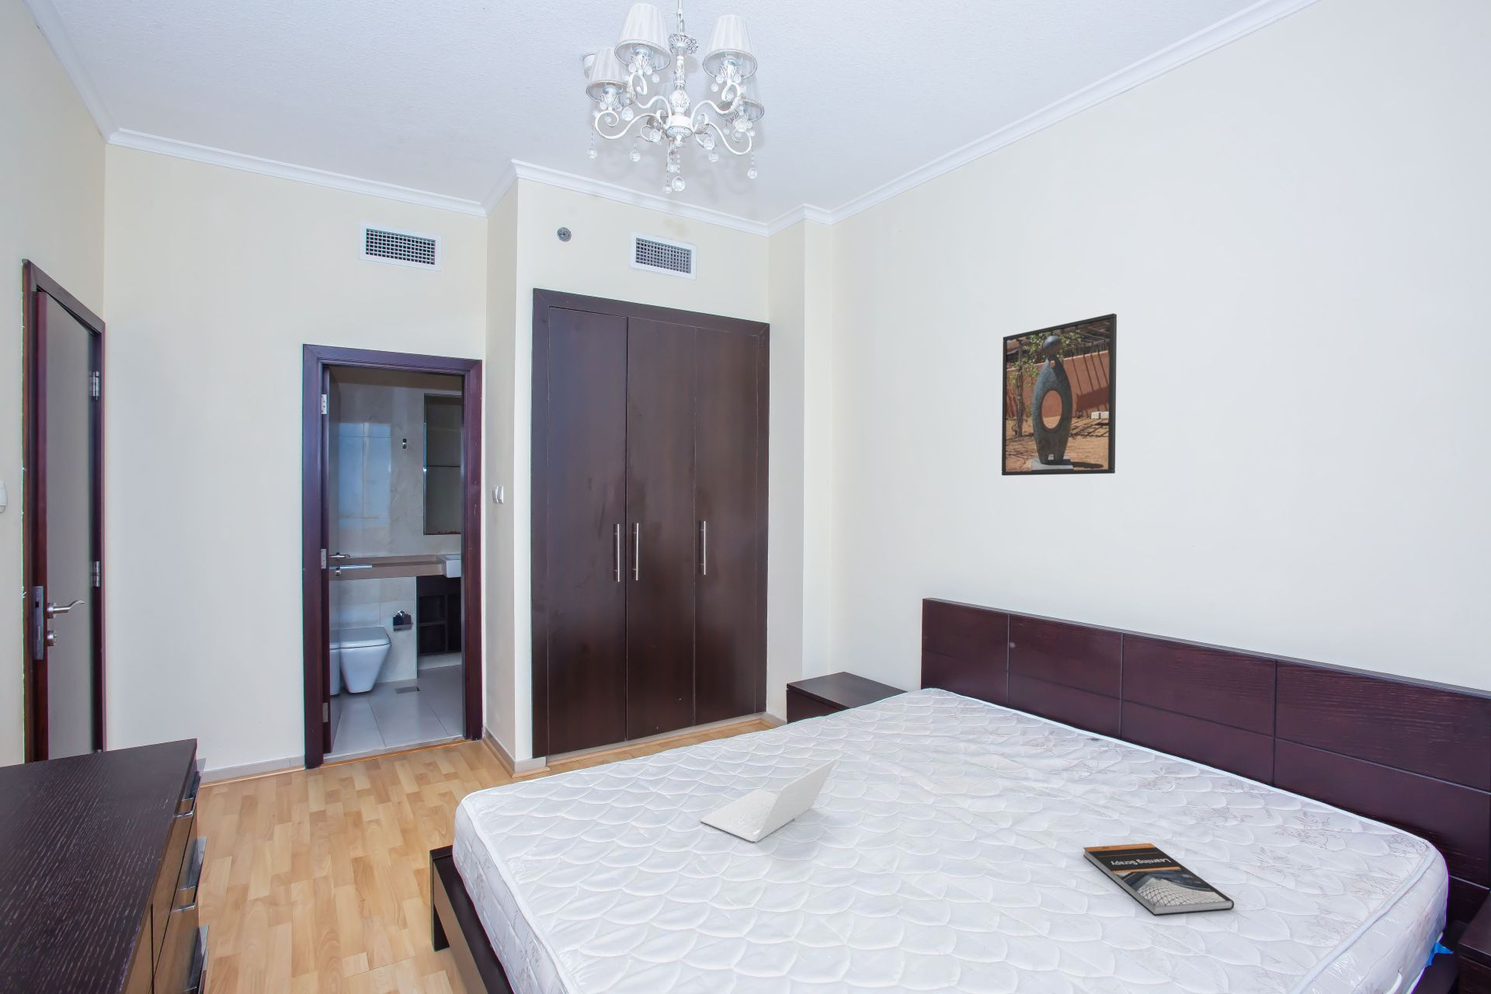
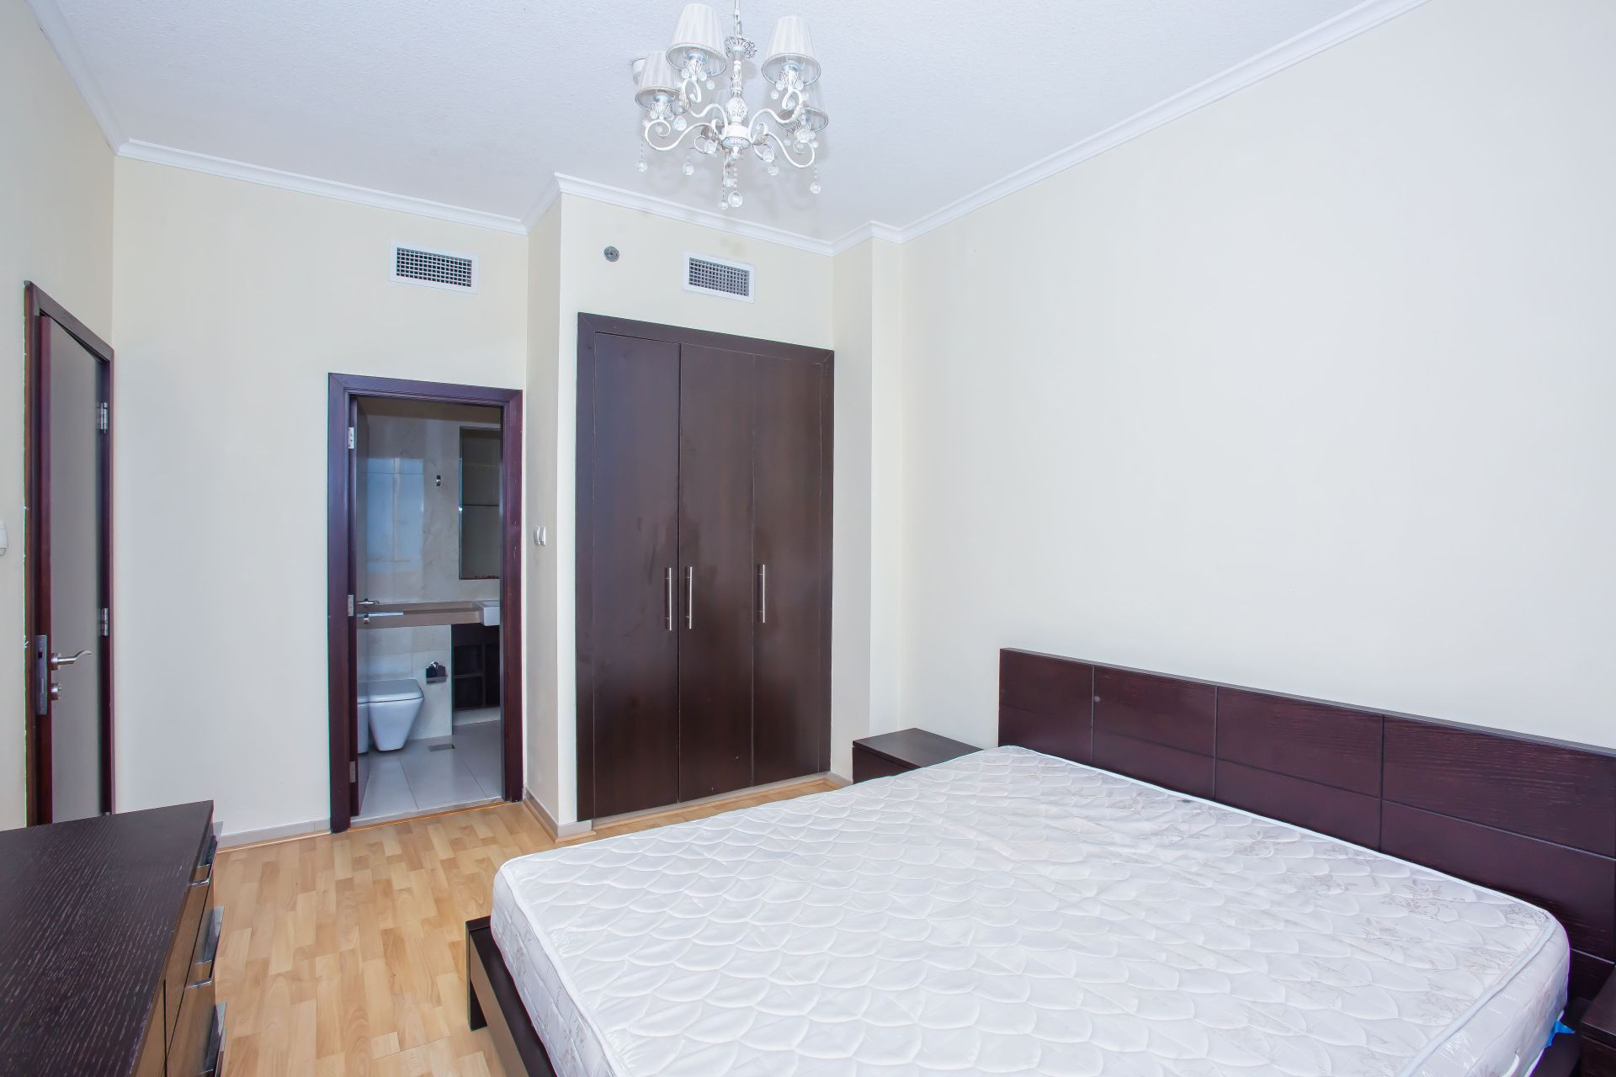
- laptop (768, 791)
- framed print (1055, 399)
- book (1154, 876)
